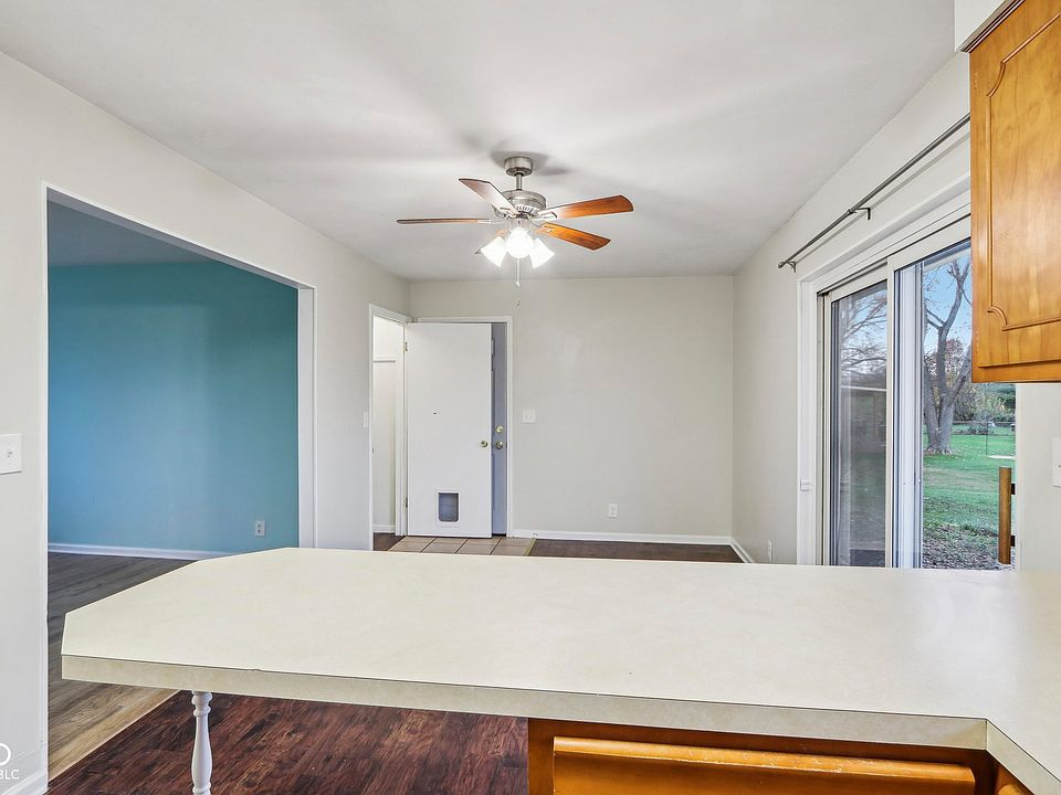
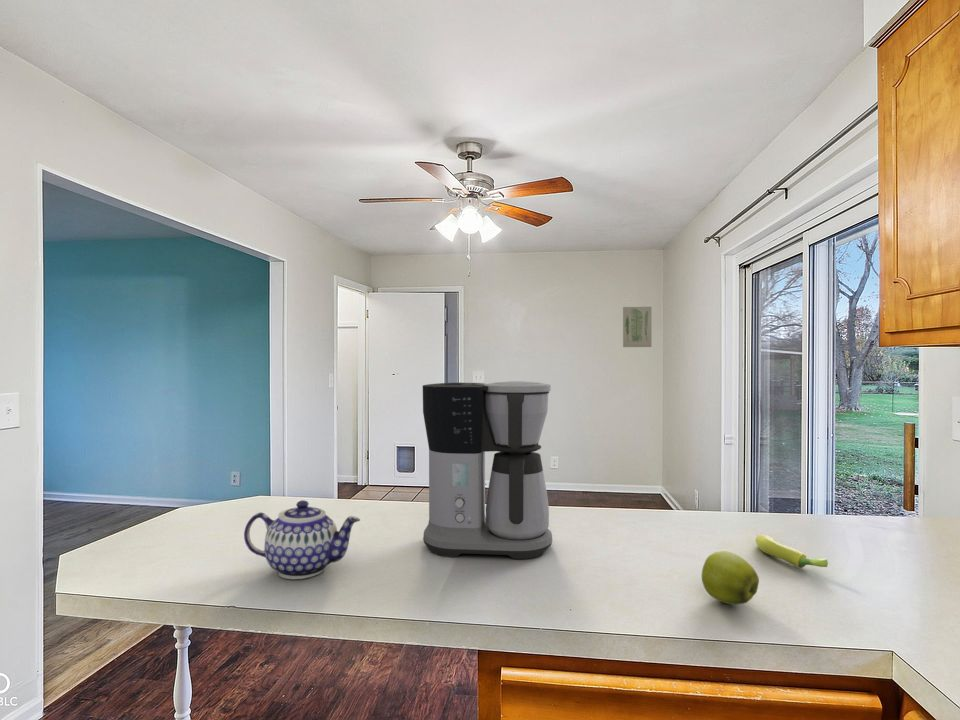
+ teapot (302, 535)
+ wall art (637, 327)
+ banana (783, 549)
+ apple (727, 577)
+ coffee maker (484, 465)
